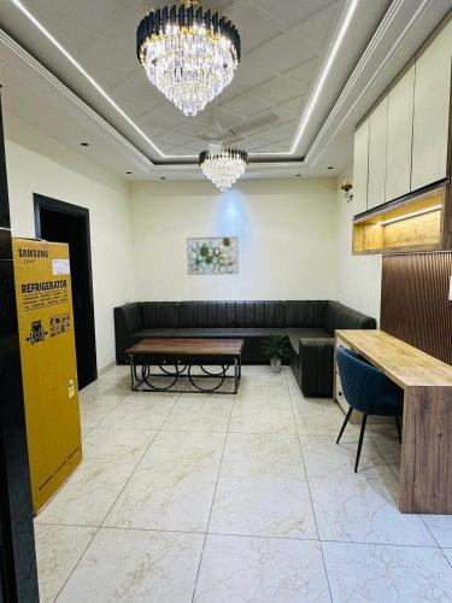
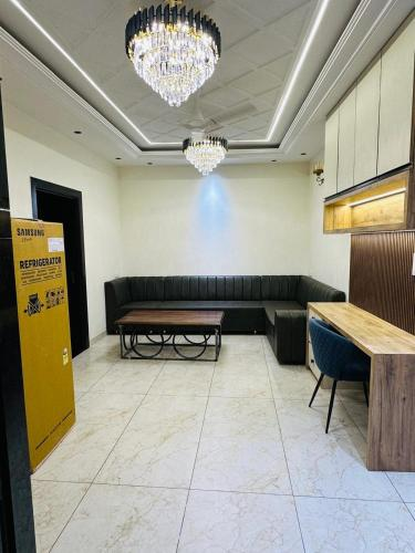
- indoor plant (275, 350)
- wall art (212, 256)
